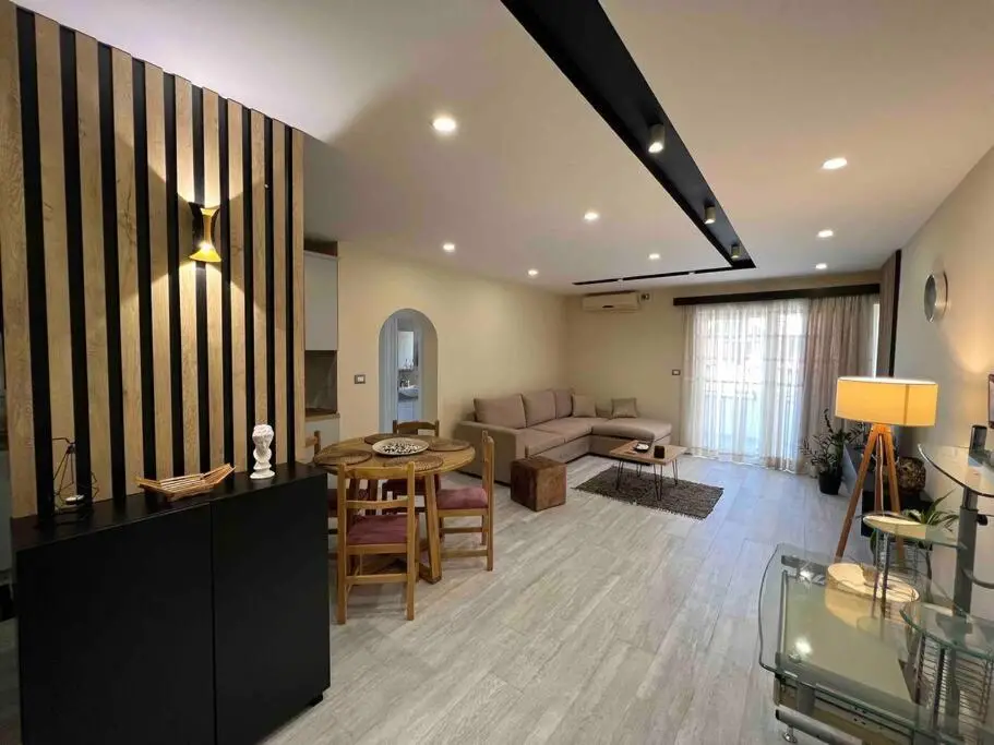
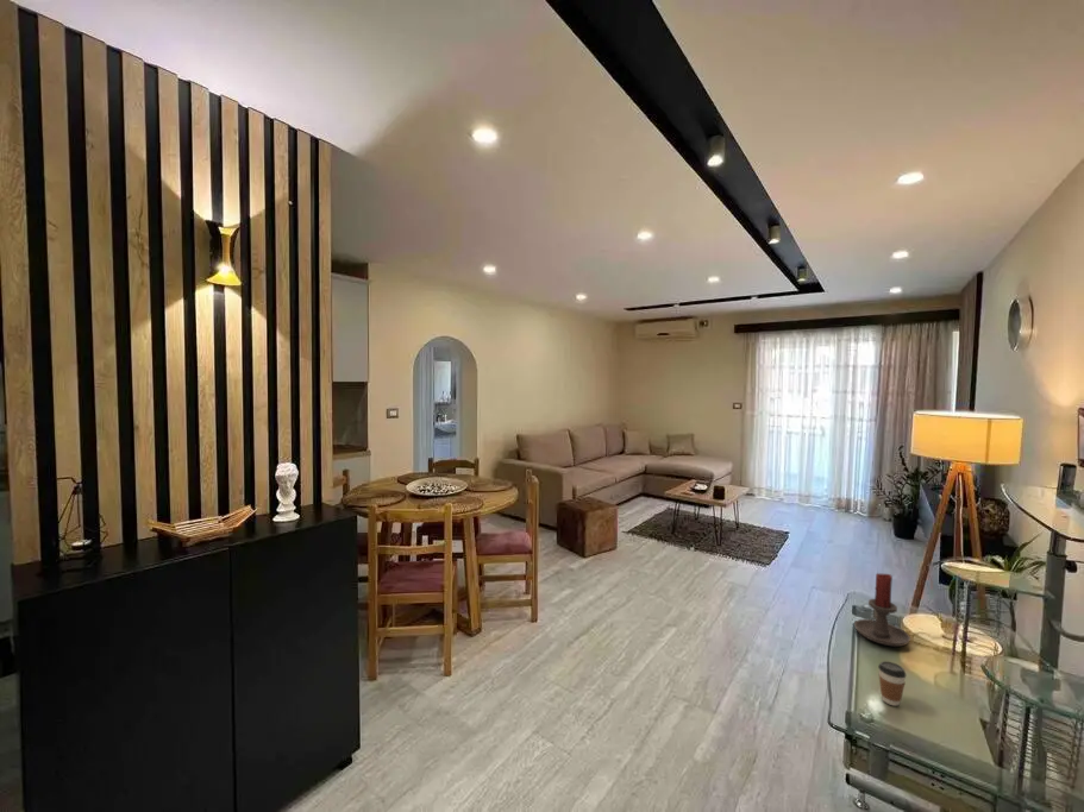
+ coffee cup (891, 684)
+ candle holder (881, 602)
